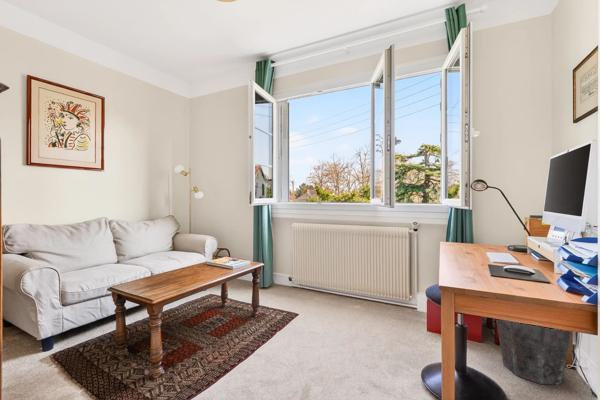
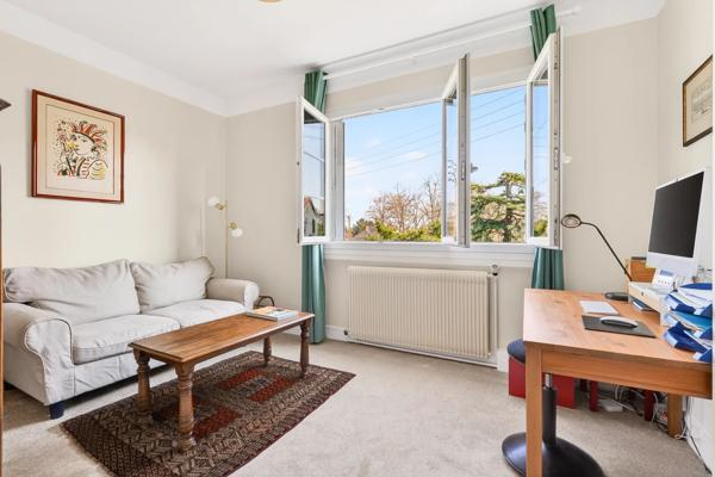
- waste bin (532, 339)
